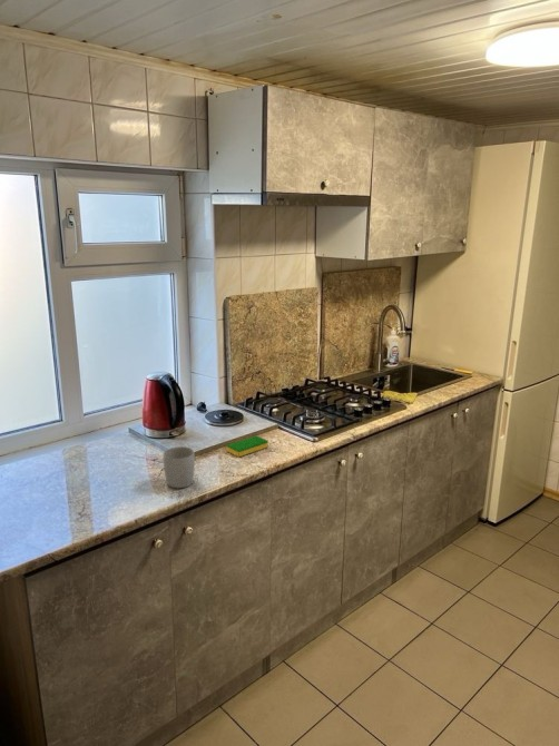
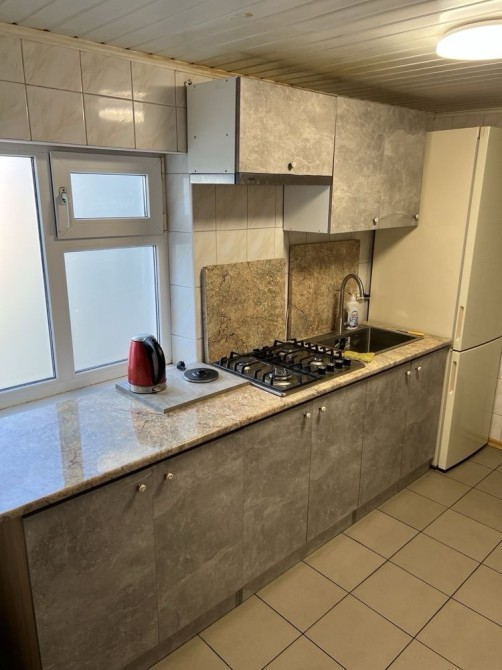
- dish sponge (247, 445)
- mug (177, 464)
